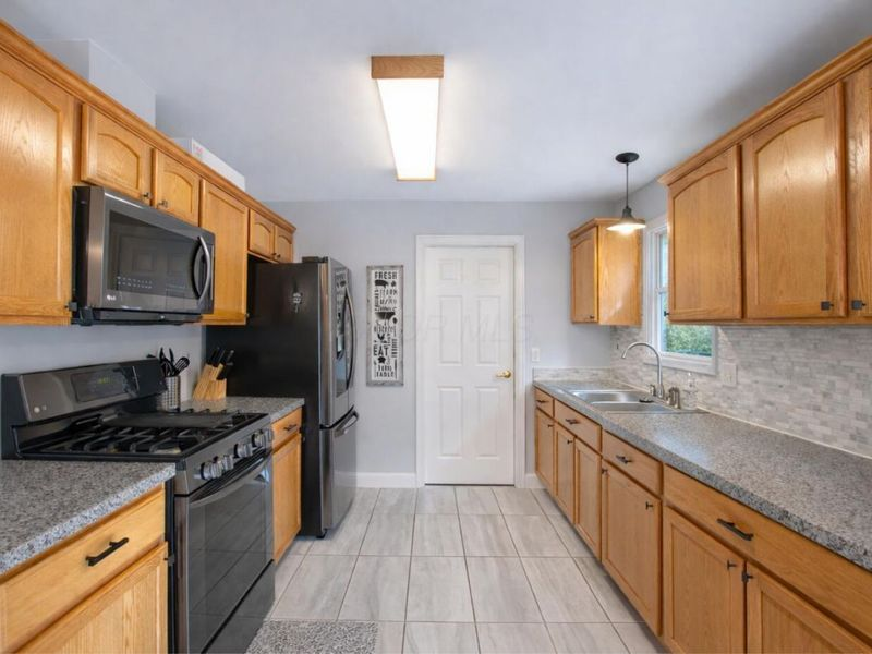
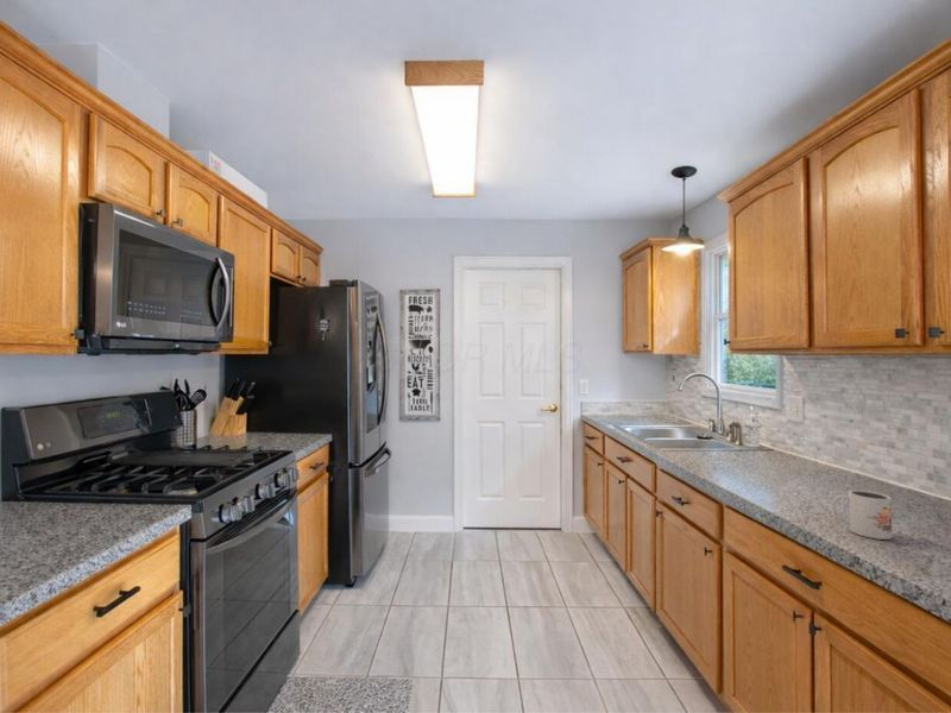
+ mug (861, 512)
